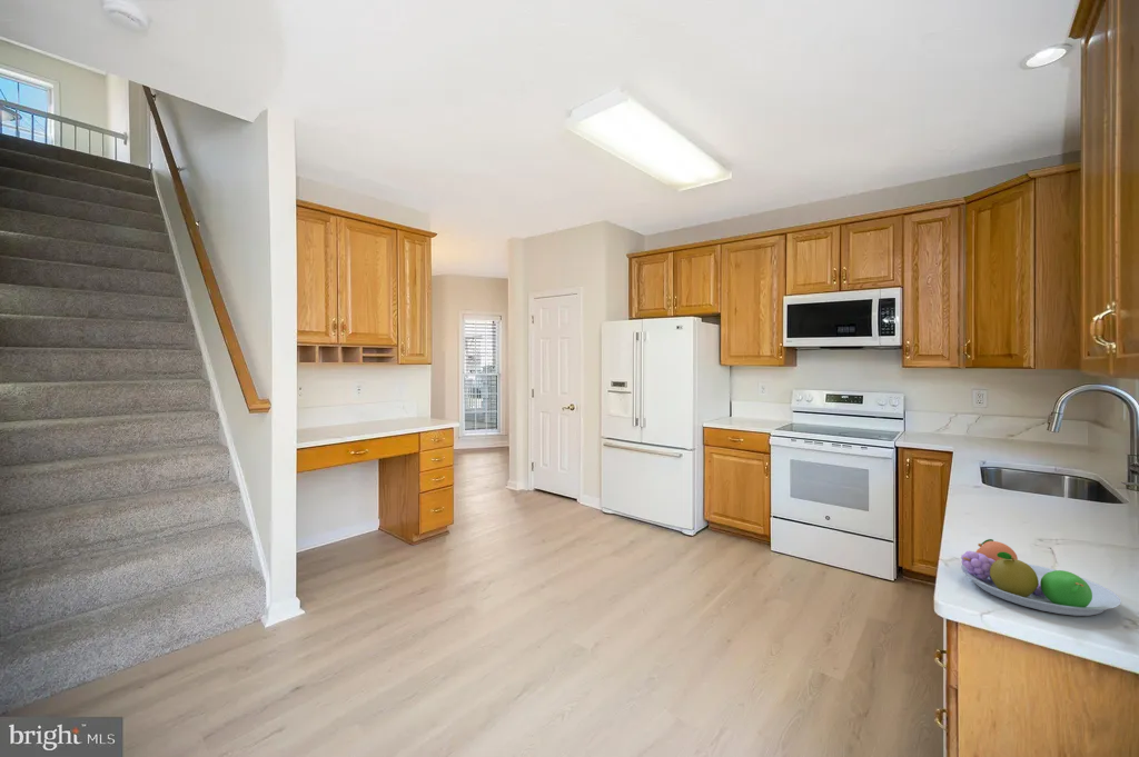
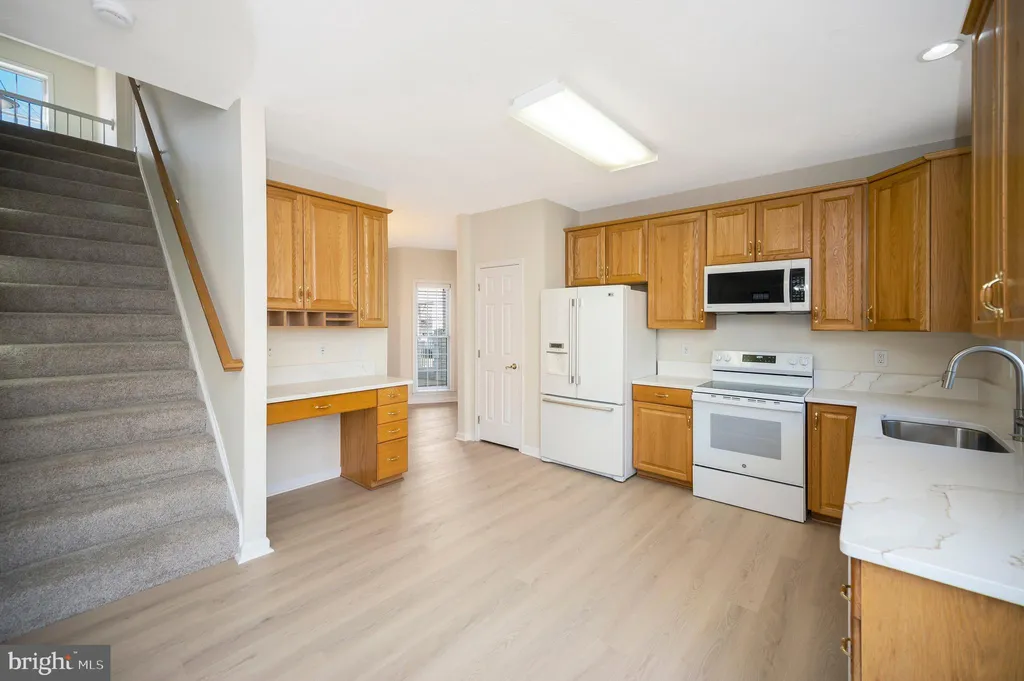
- fruit bowl (1034, 571)
